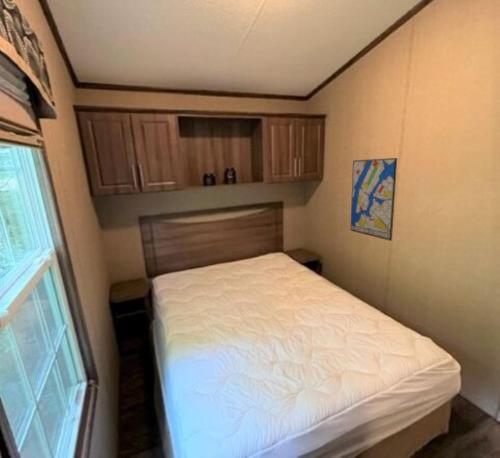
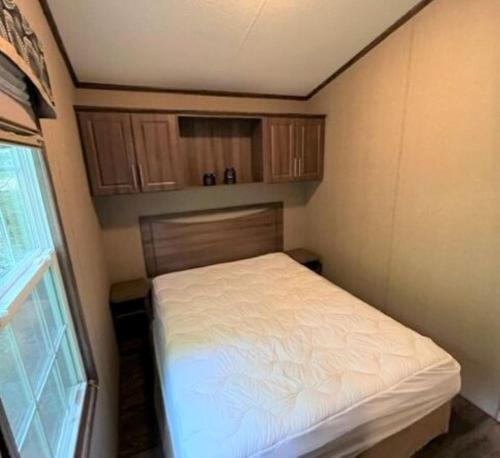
- wall art (371, 198)
